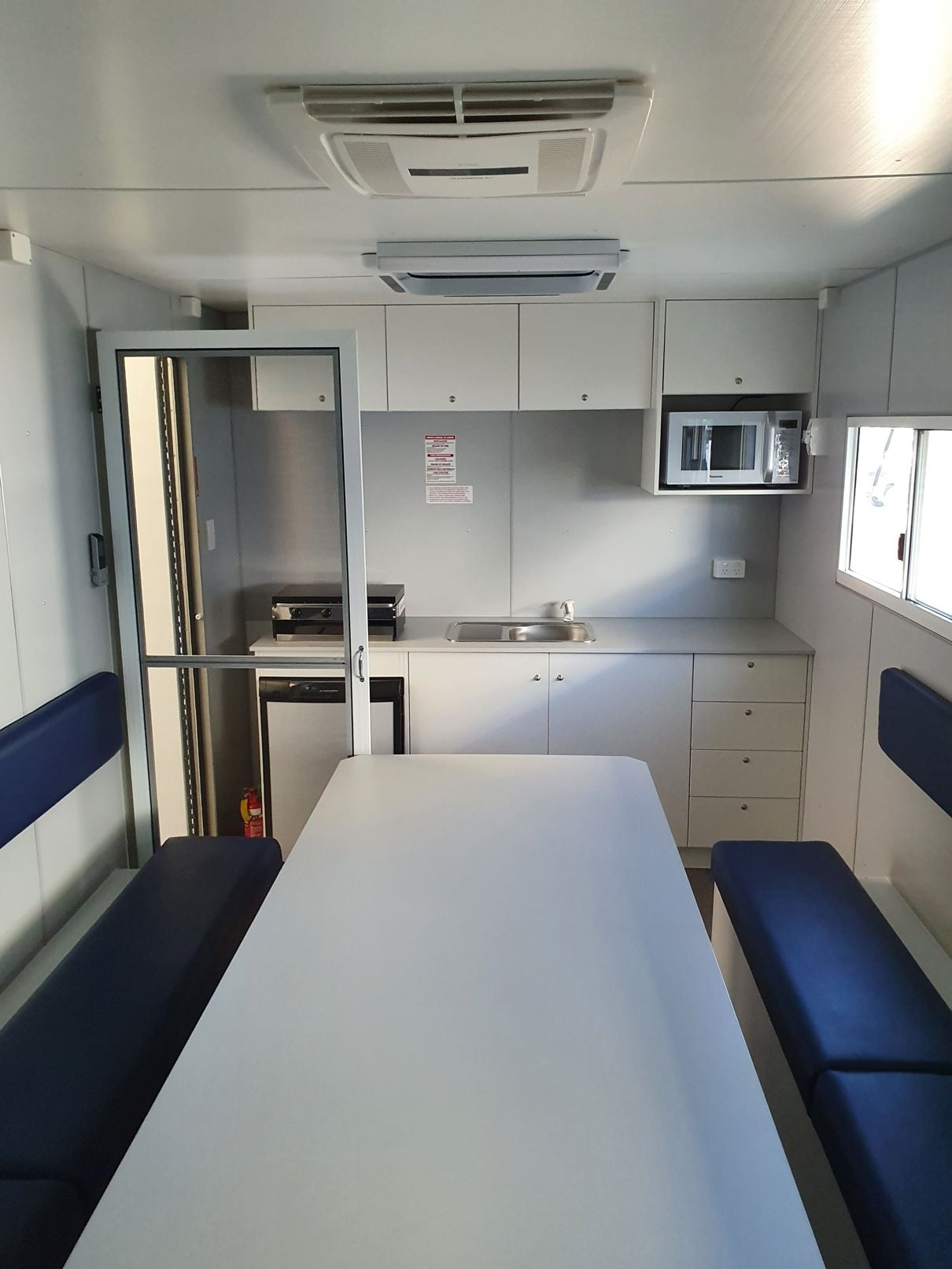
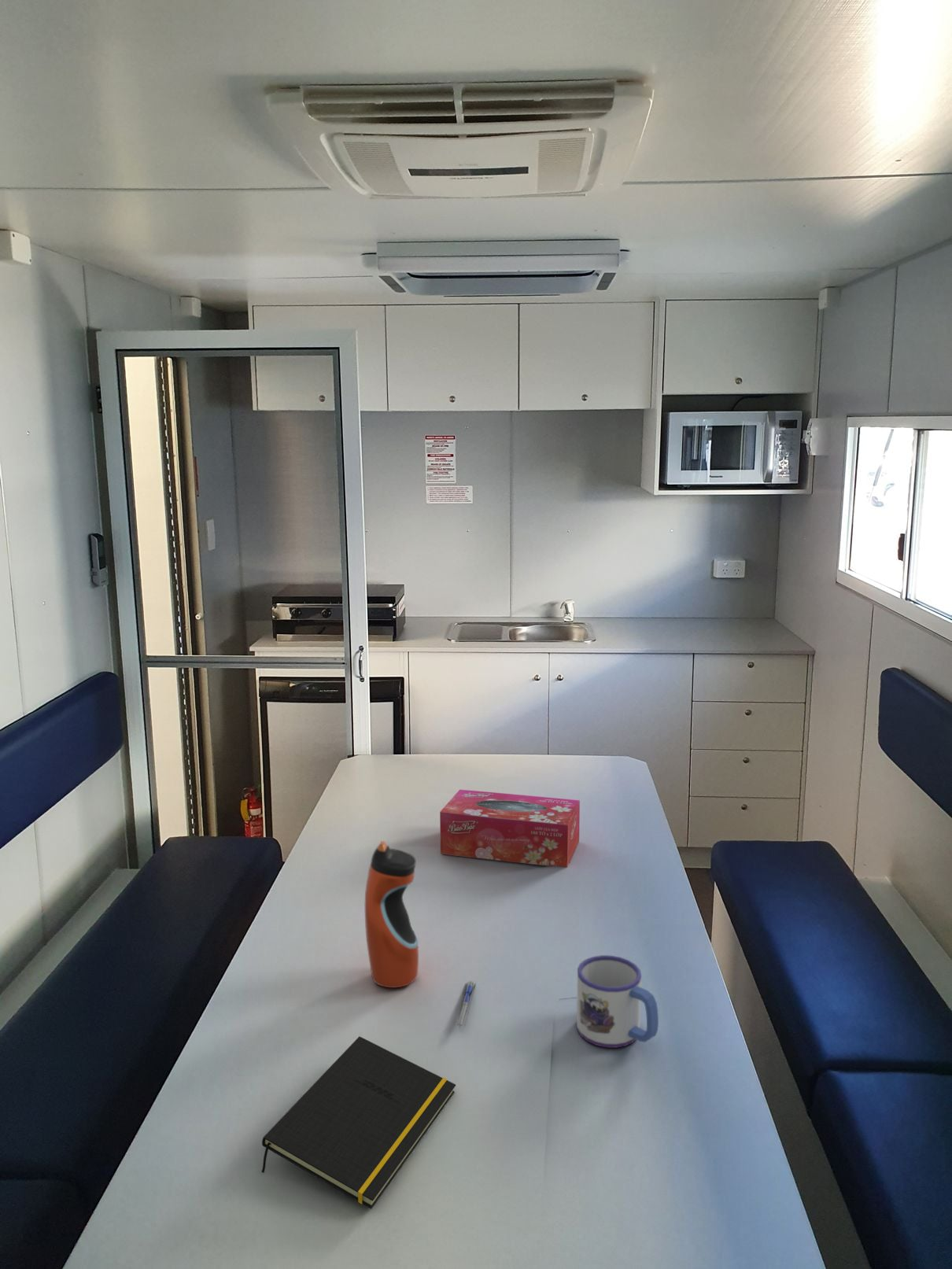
+ water bottle (391, 910)
+ pen (465, 1003)
+ notepad (364, 1113)
+ tissue box (511, 826)
+ mug (618, 1005)
